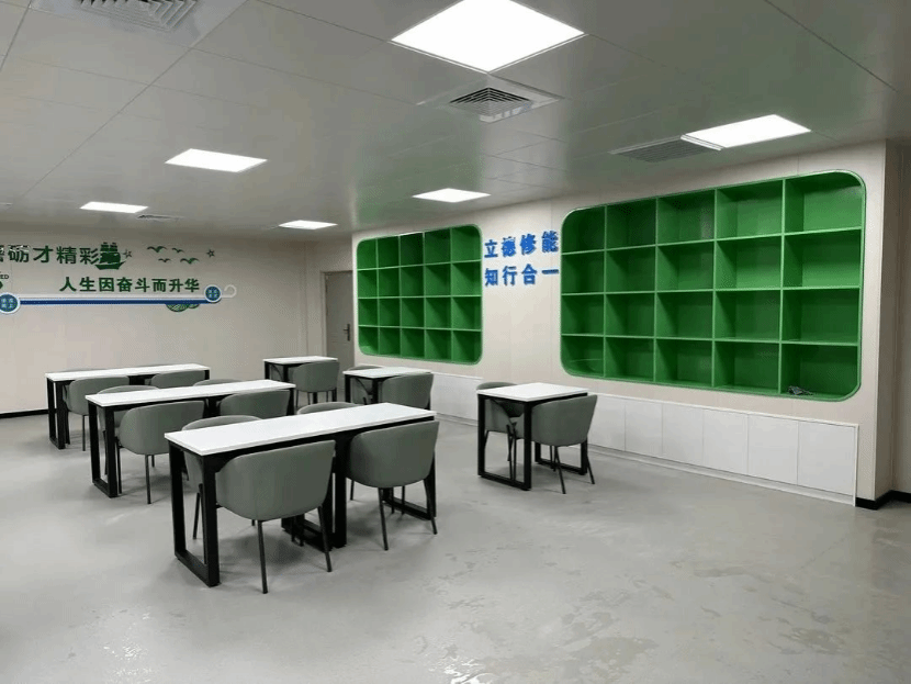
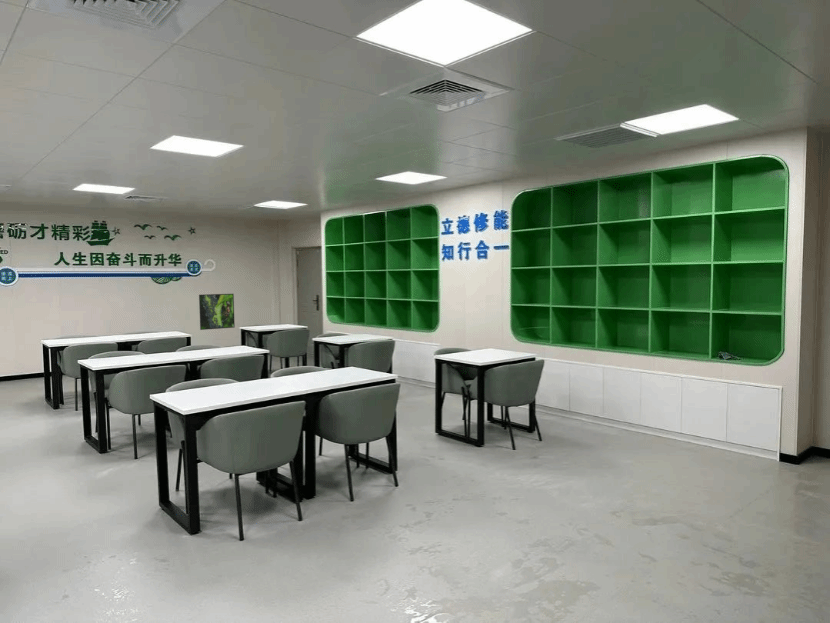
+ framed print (217, 311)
